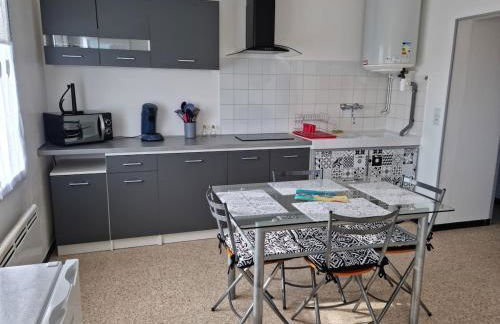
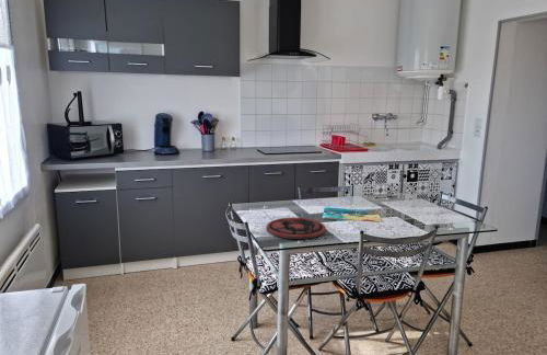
+ plate (295, 227)
